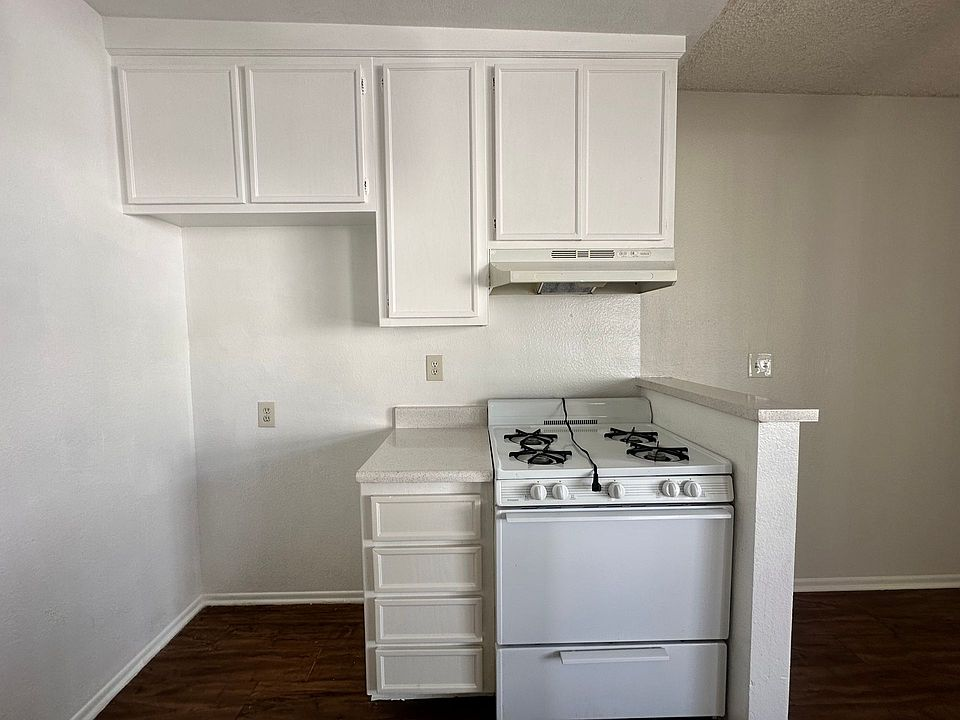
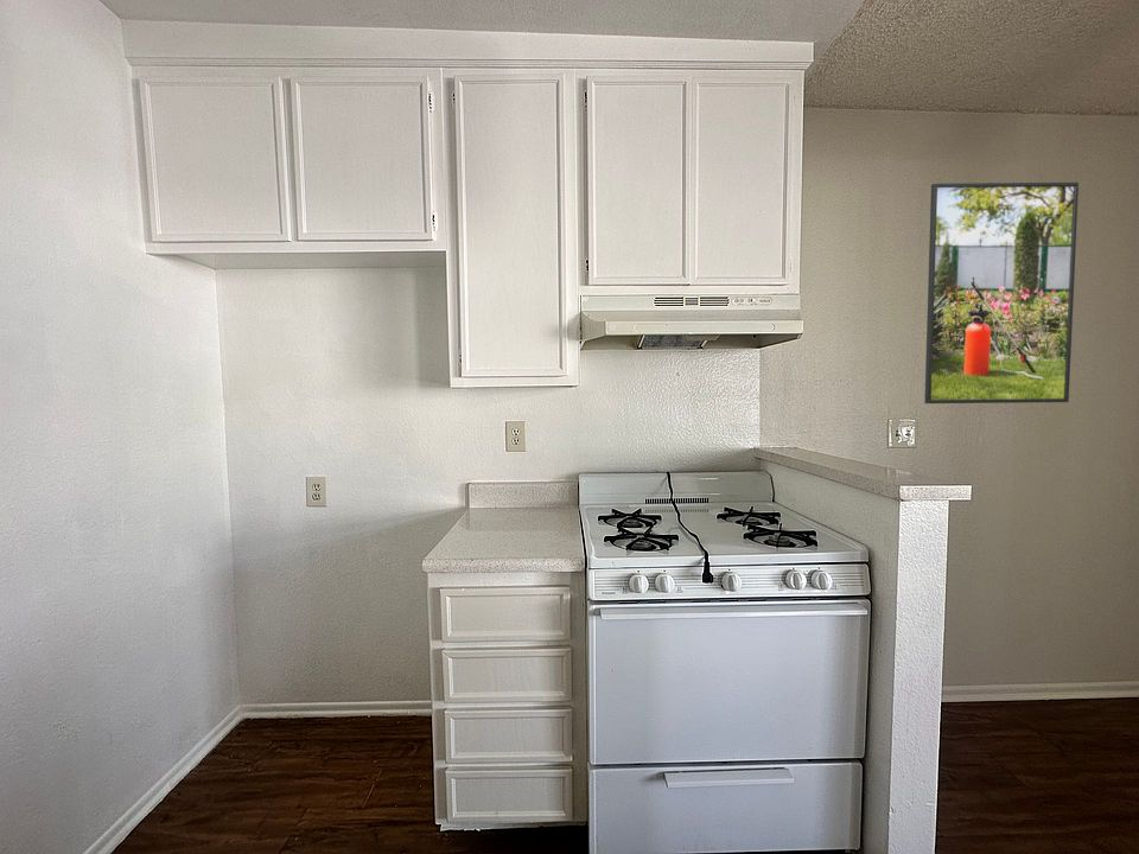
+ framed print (1000, 294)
